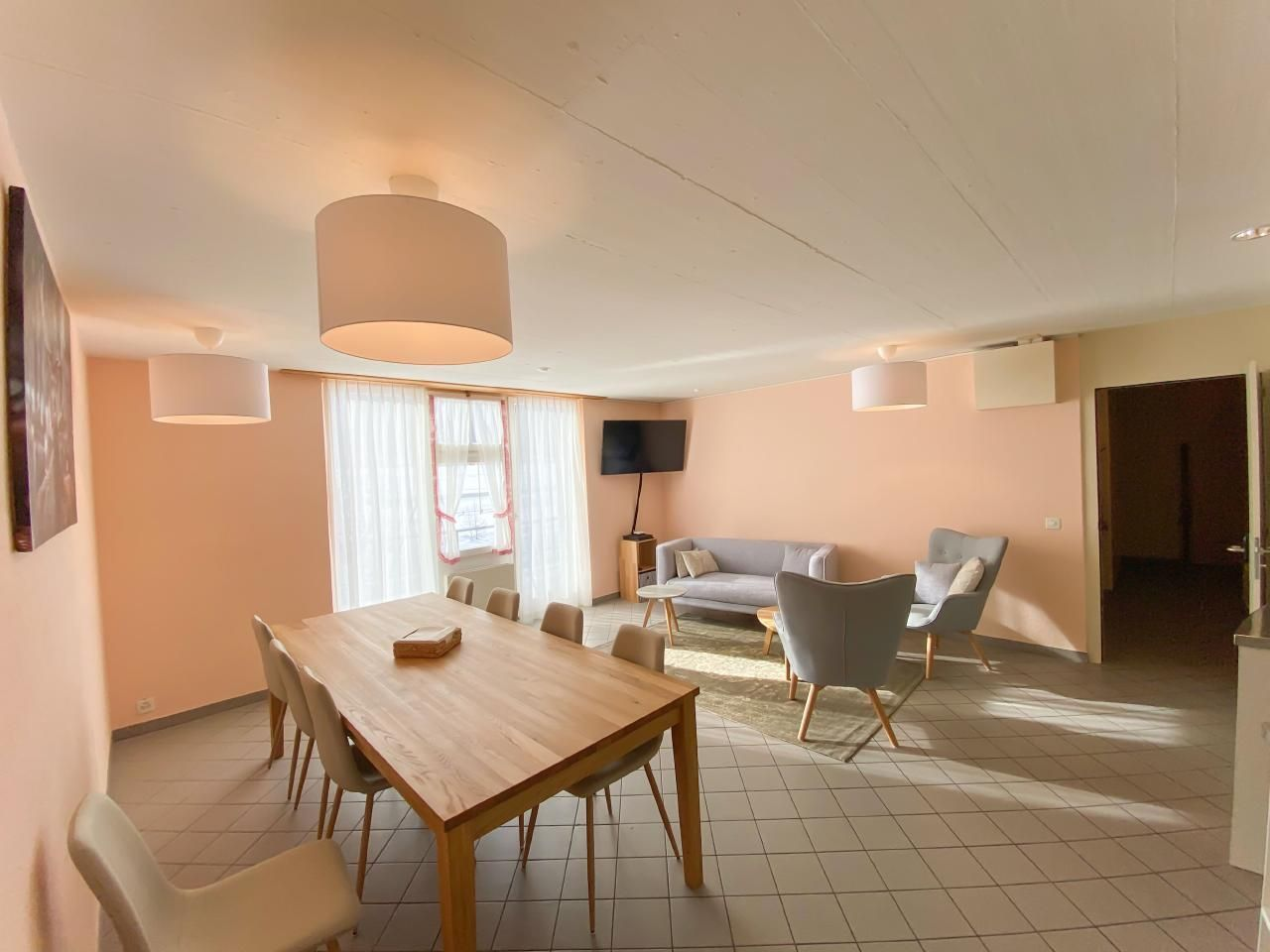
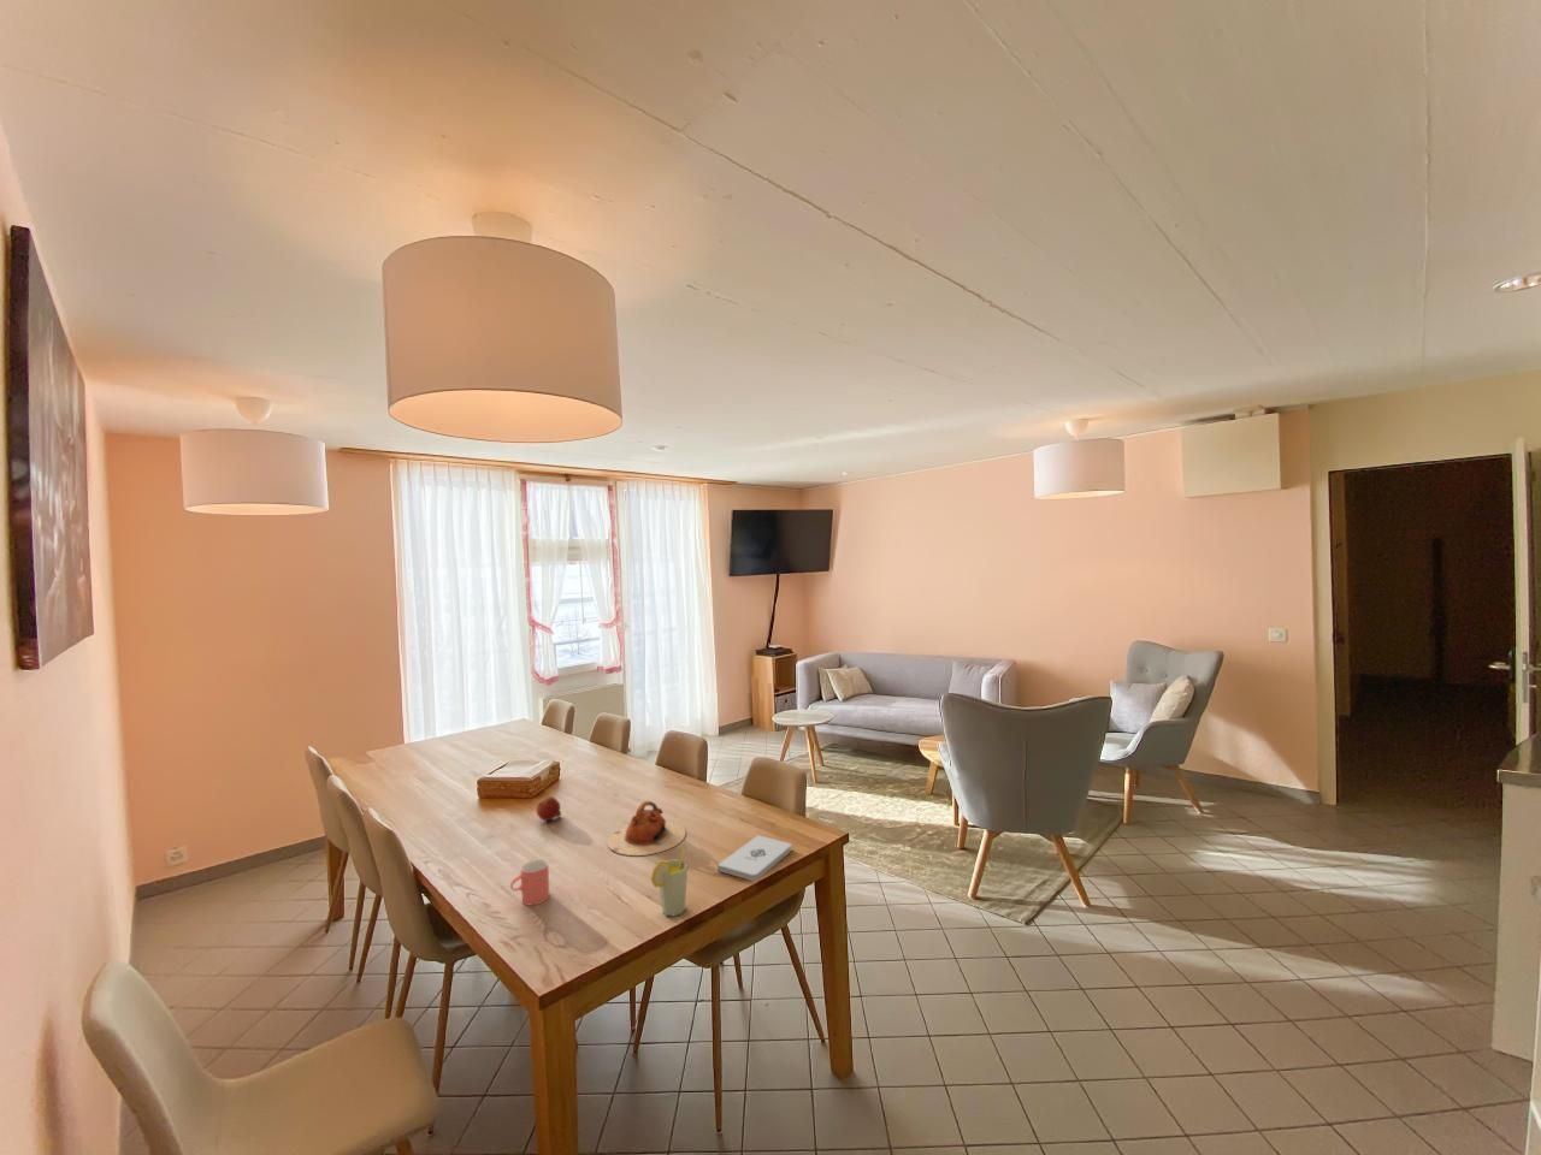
+ fruit (548, 807)
+ cup (670, 882)
+ notepad (756, 857)
+ teapot (646, 819)
+ cup (529, 884)
